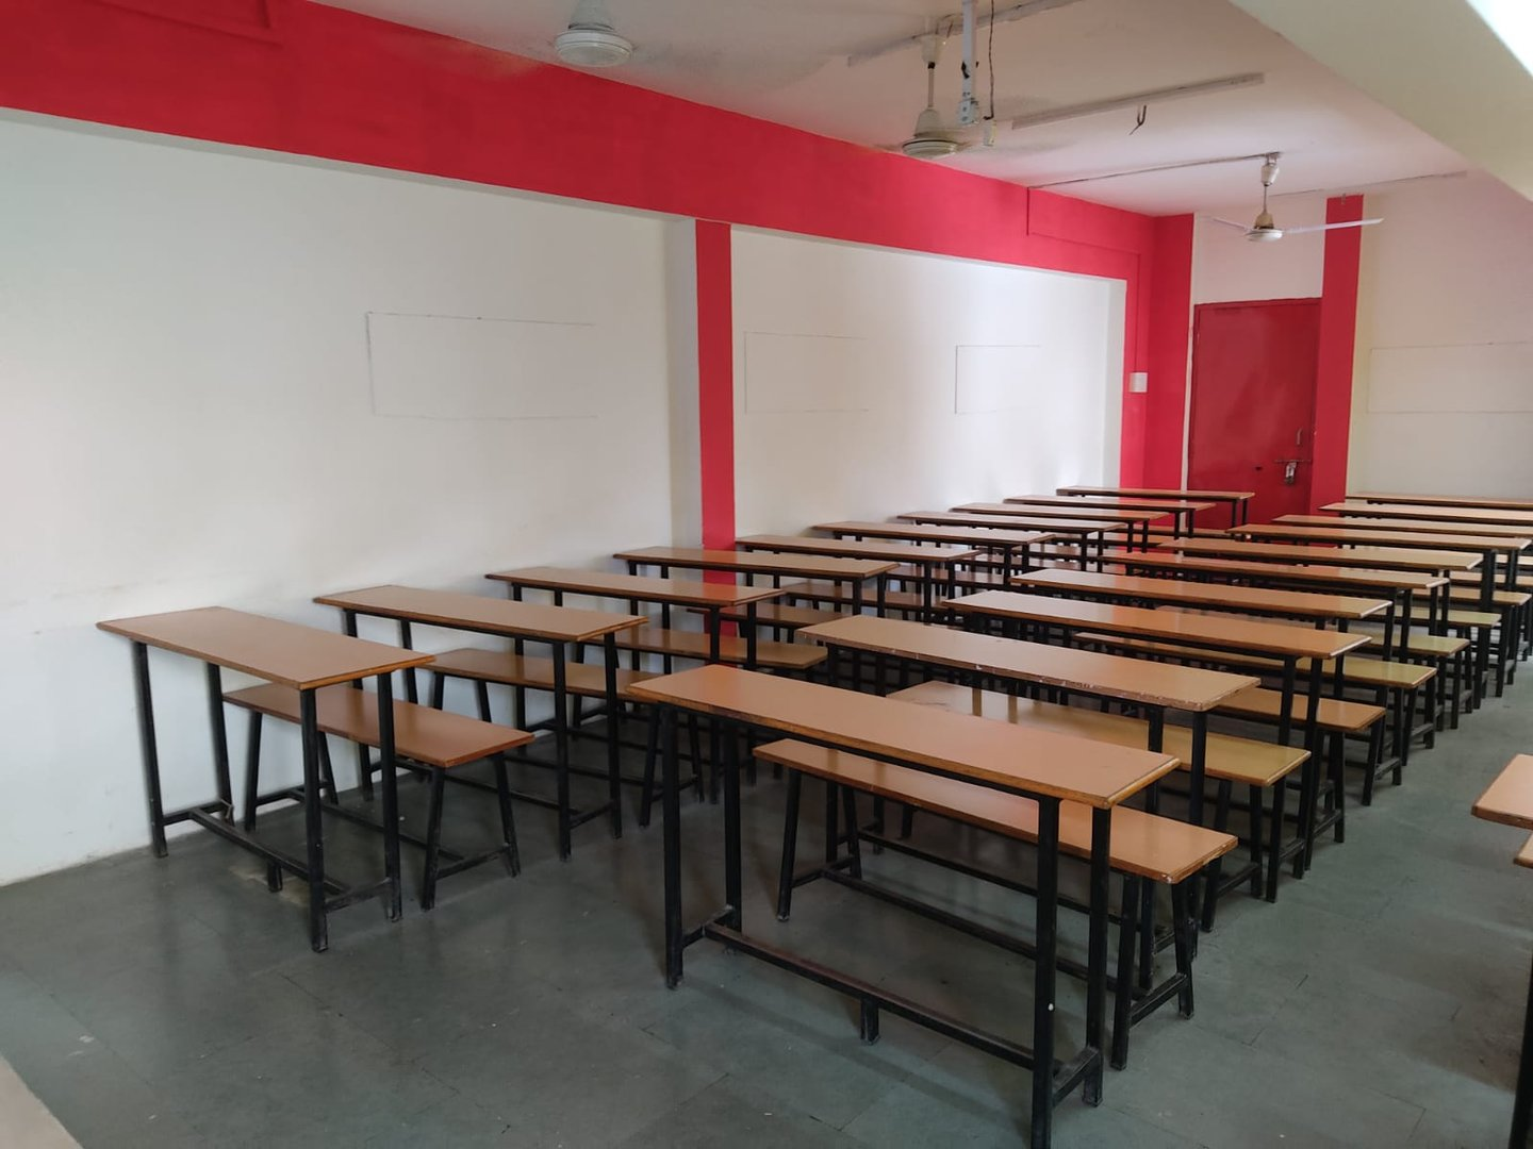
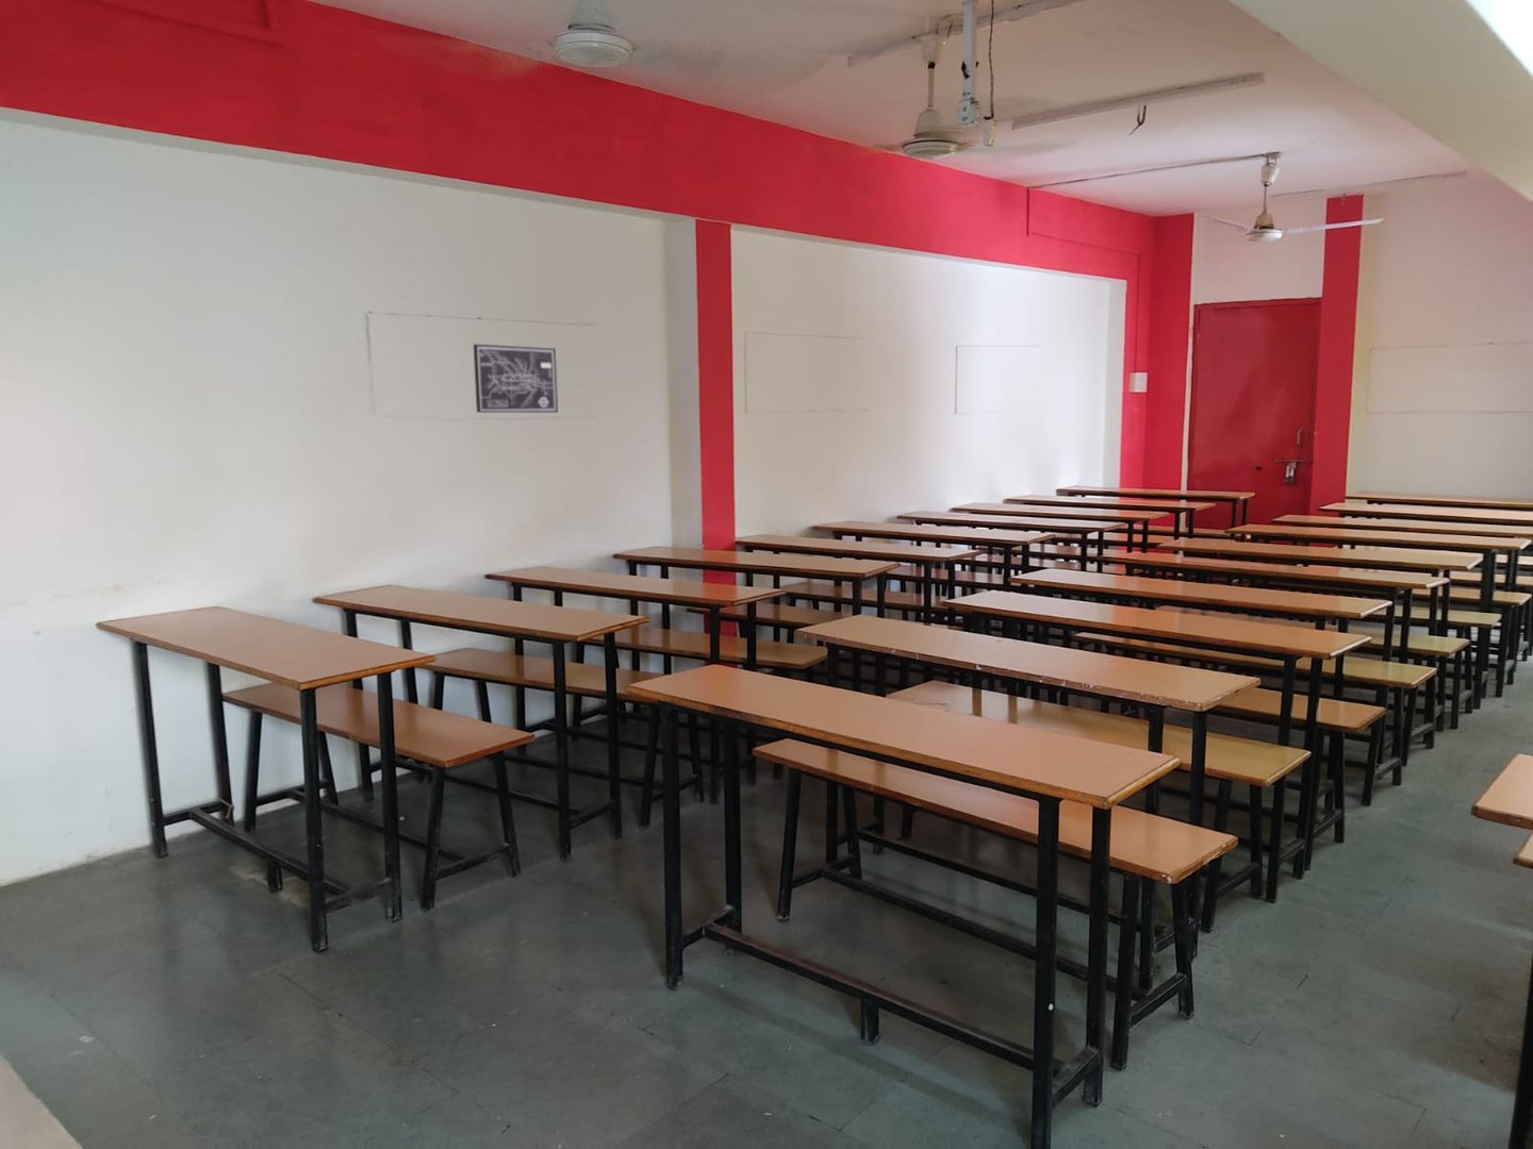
+ wall art (517, 379)
